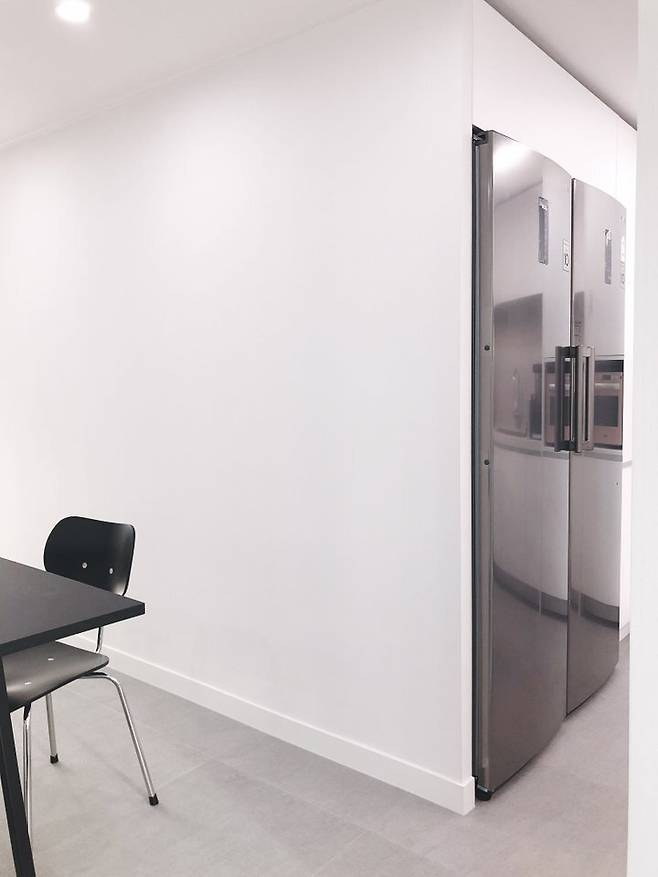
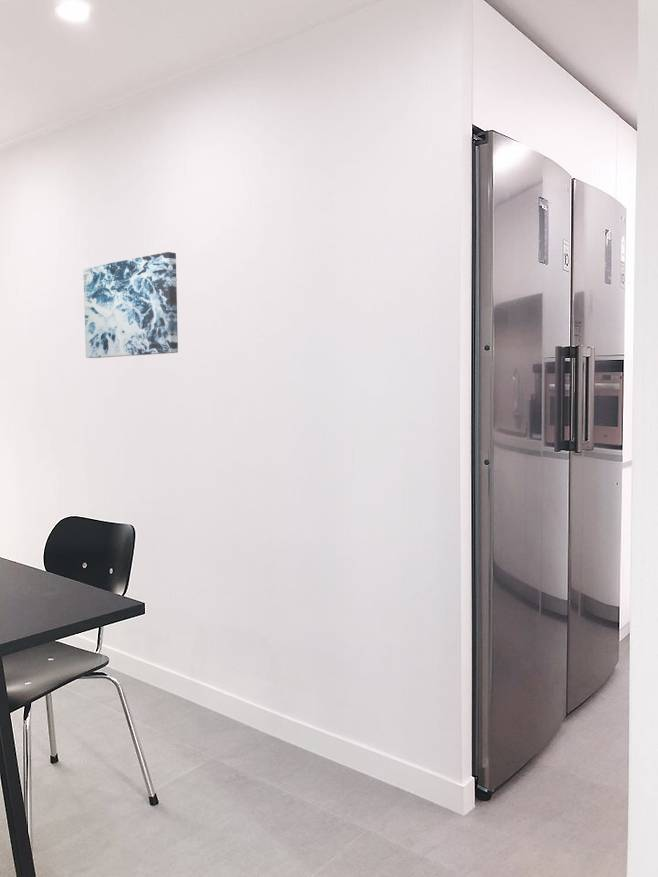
+ wall art (128, 308)
